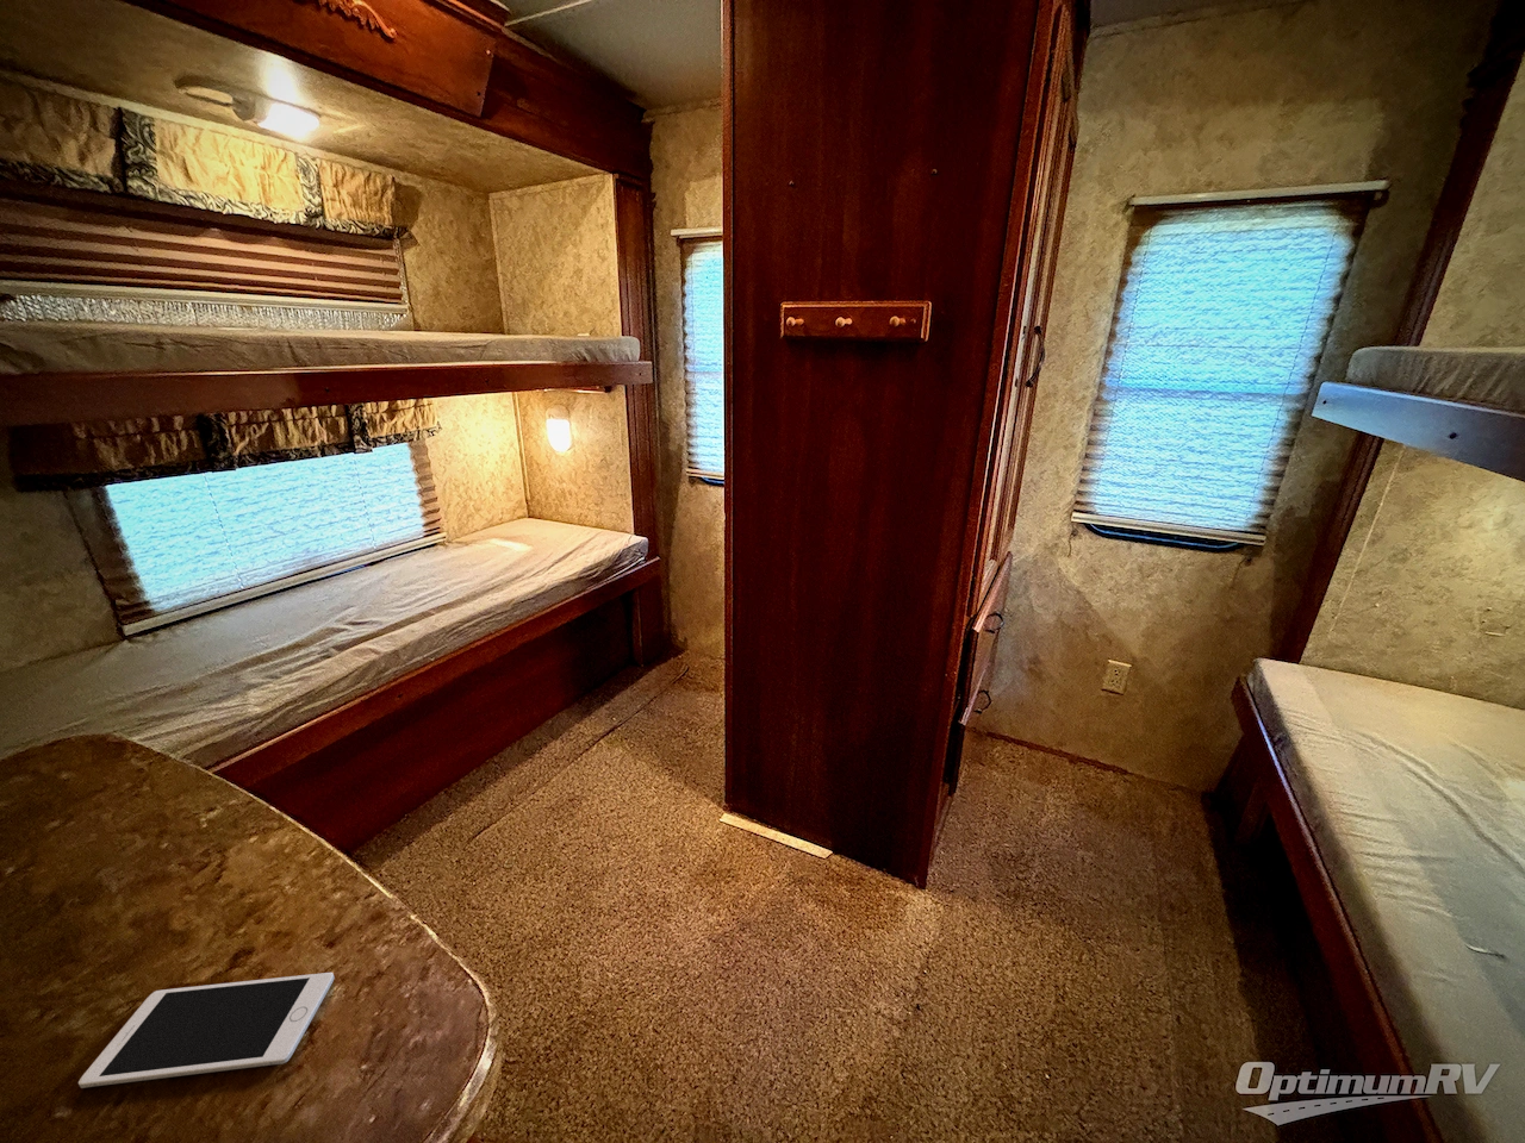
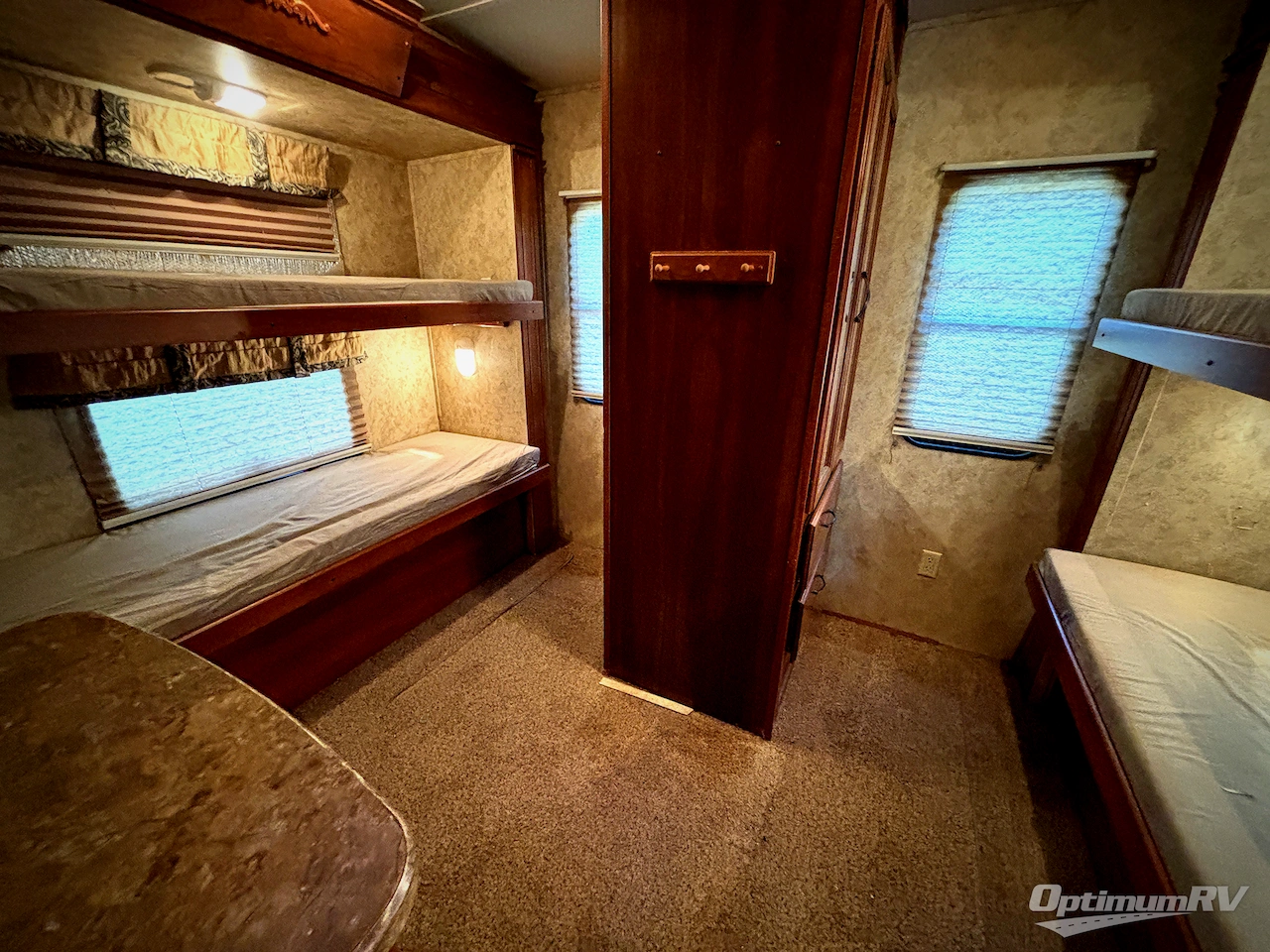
- cell phone (217, 1025)
